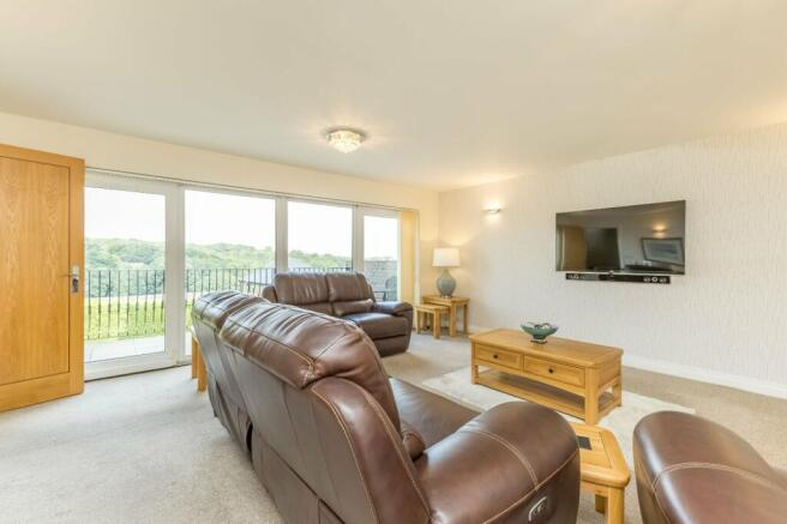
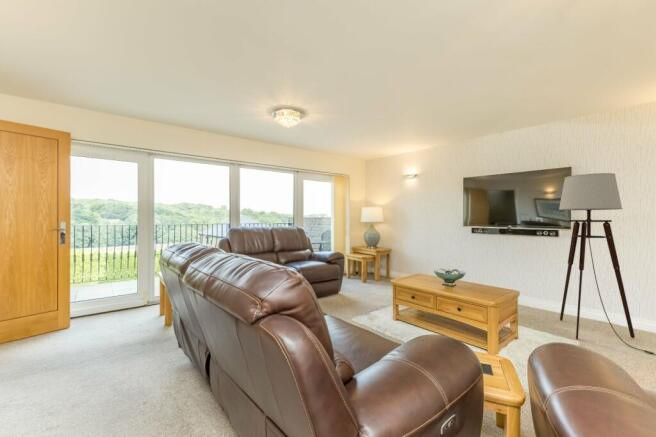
+ floor lamp (592, 258)
